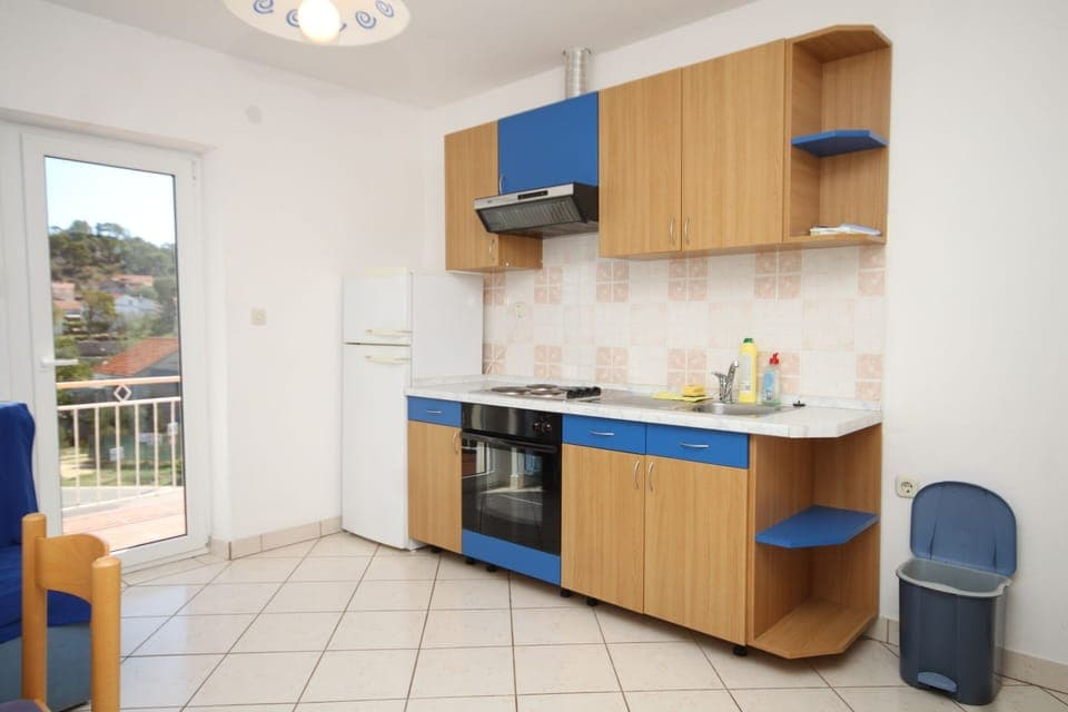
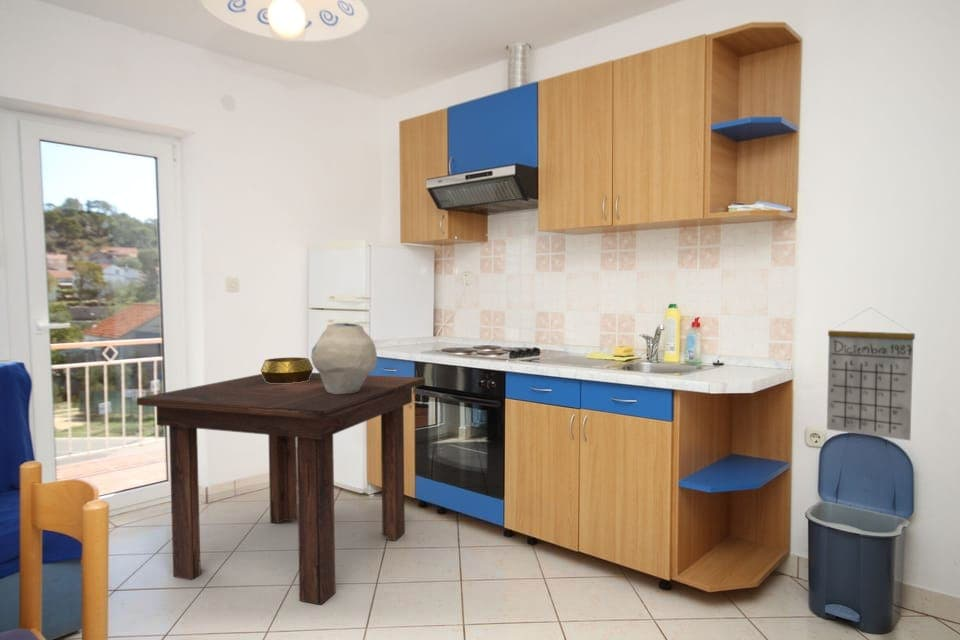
+ dining table (297, 470)
+ calendar (868, 371)
+ decorative bowl (287, 369)
+ vase (344, 357)
